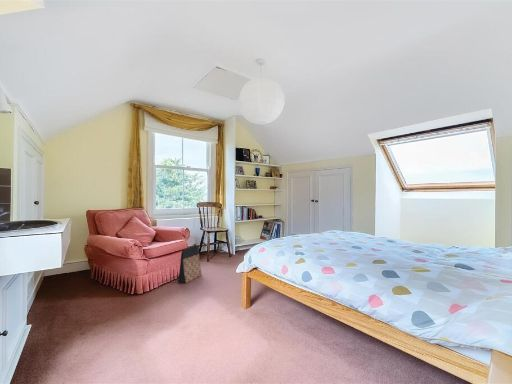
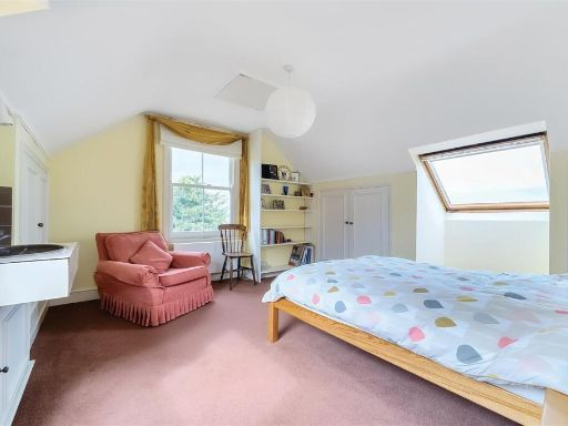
- bag (190, 261)
